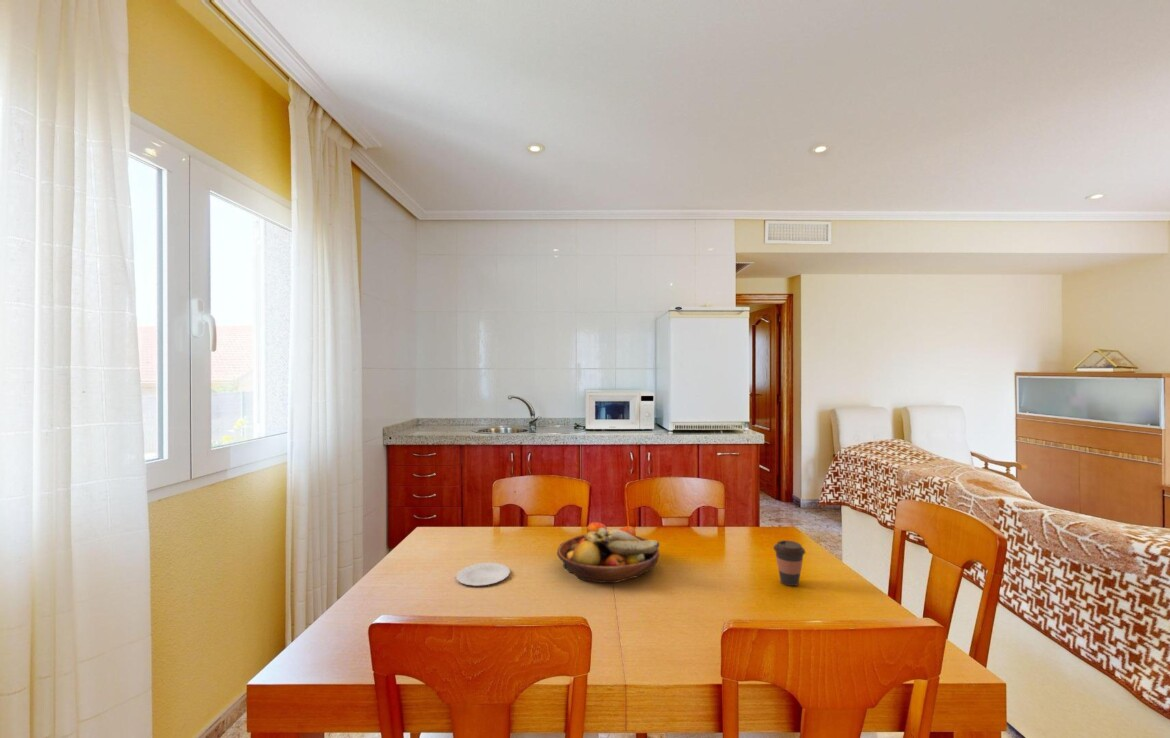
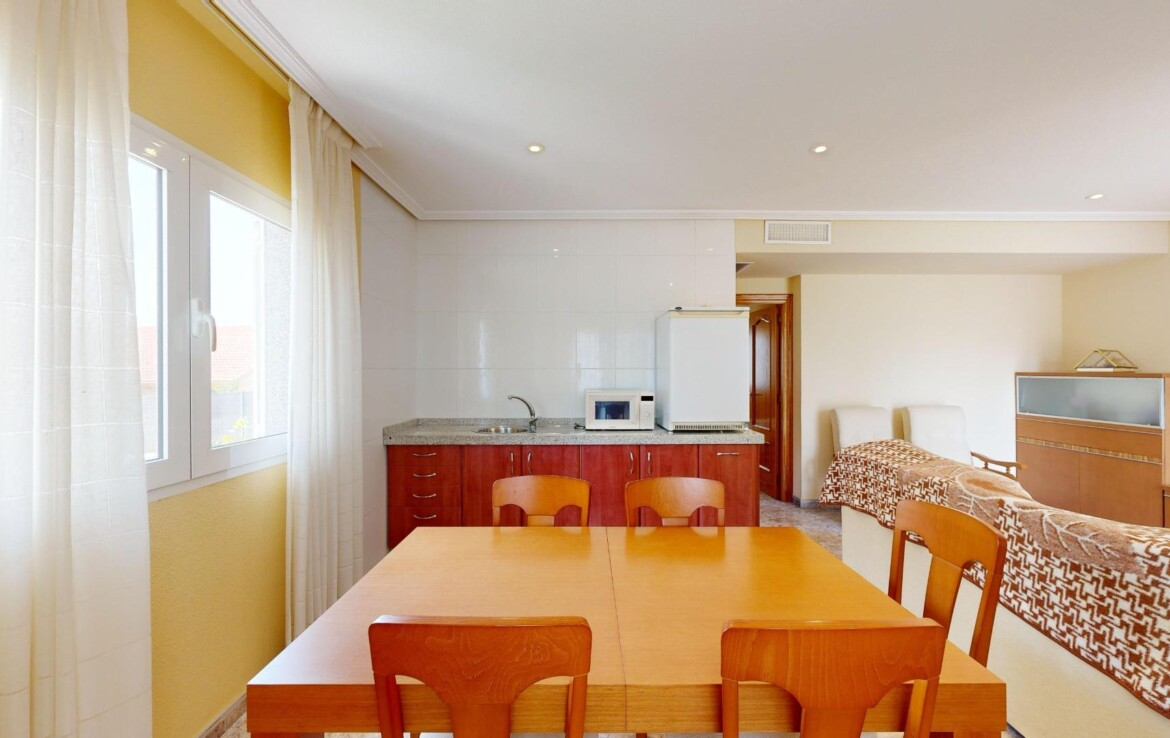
- fruit bowl (609, 544)
- plate (490, 563)
- coffee cup (789, 563)
